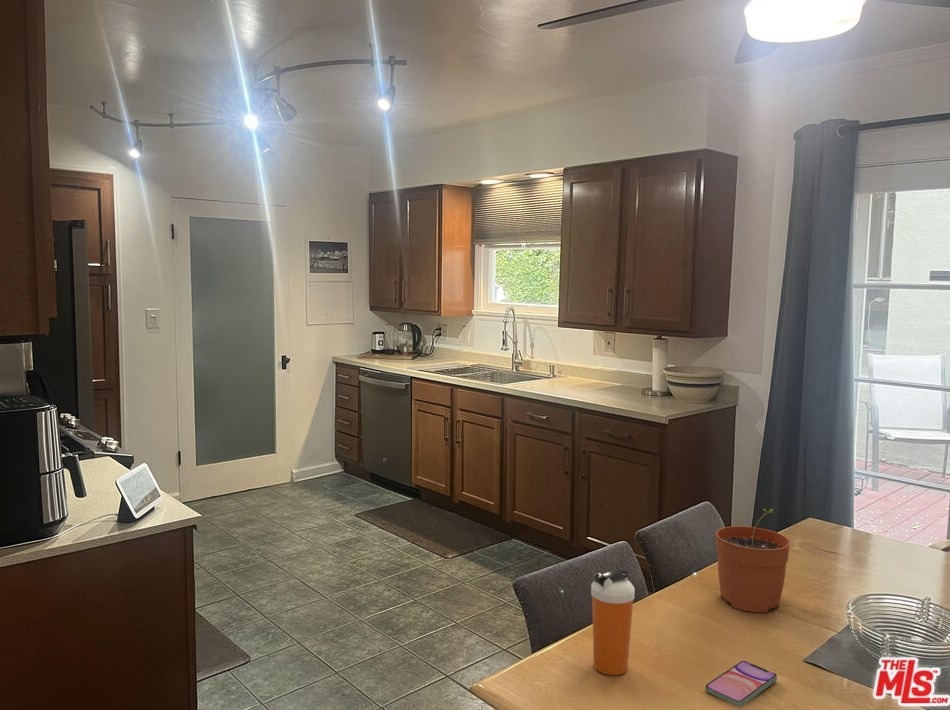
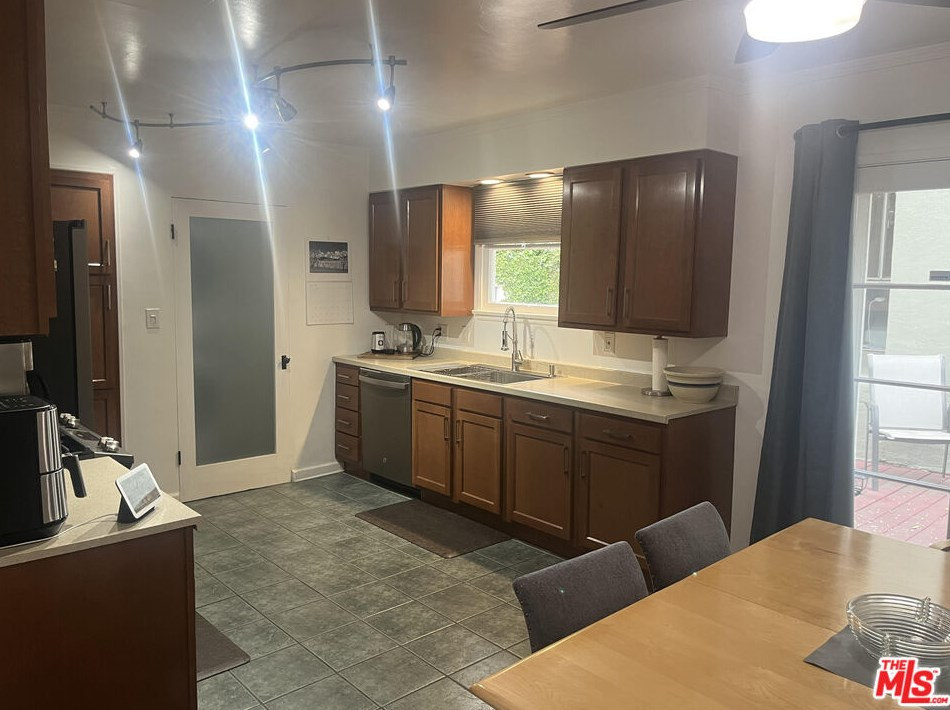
- shaker bottle (611, 620)
- smartphone (741, 682)
- plant pot (751, 553)
